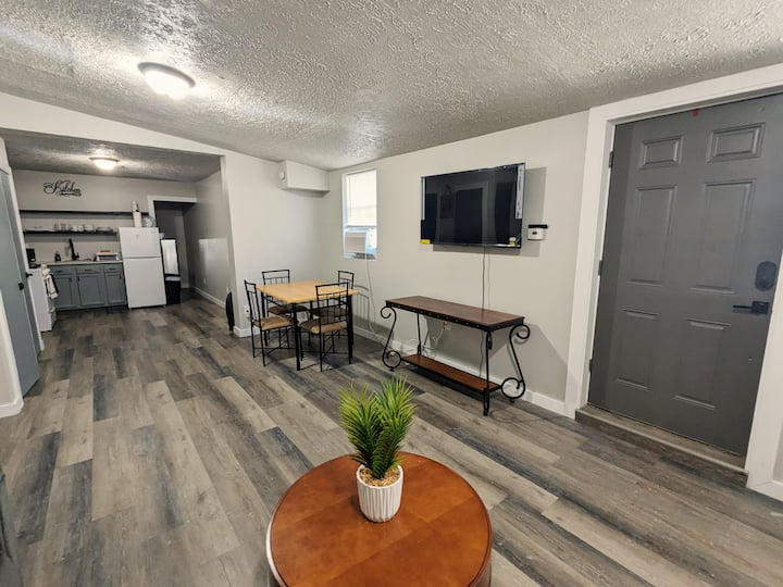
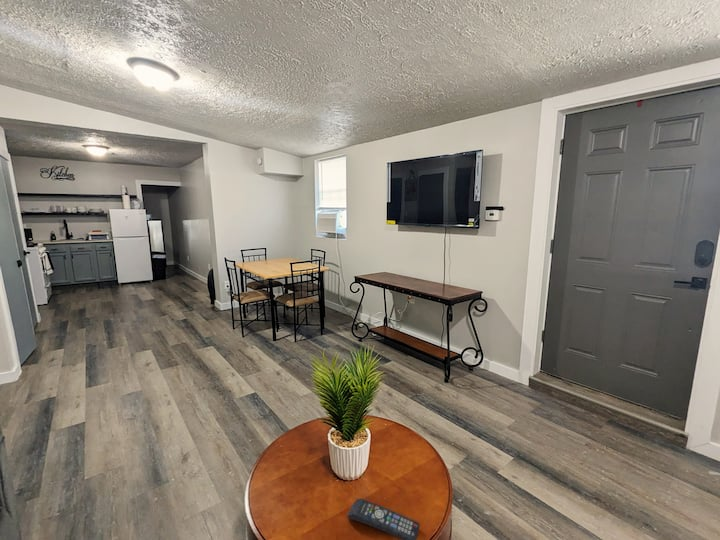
+ remote control (382, 519)
